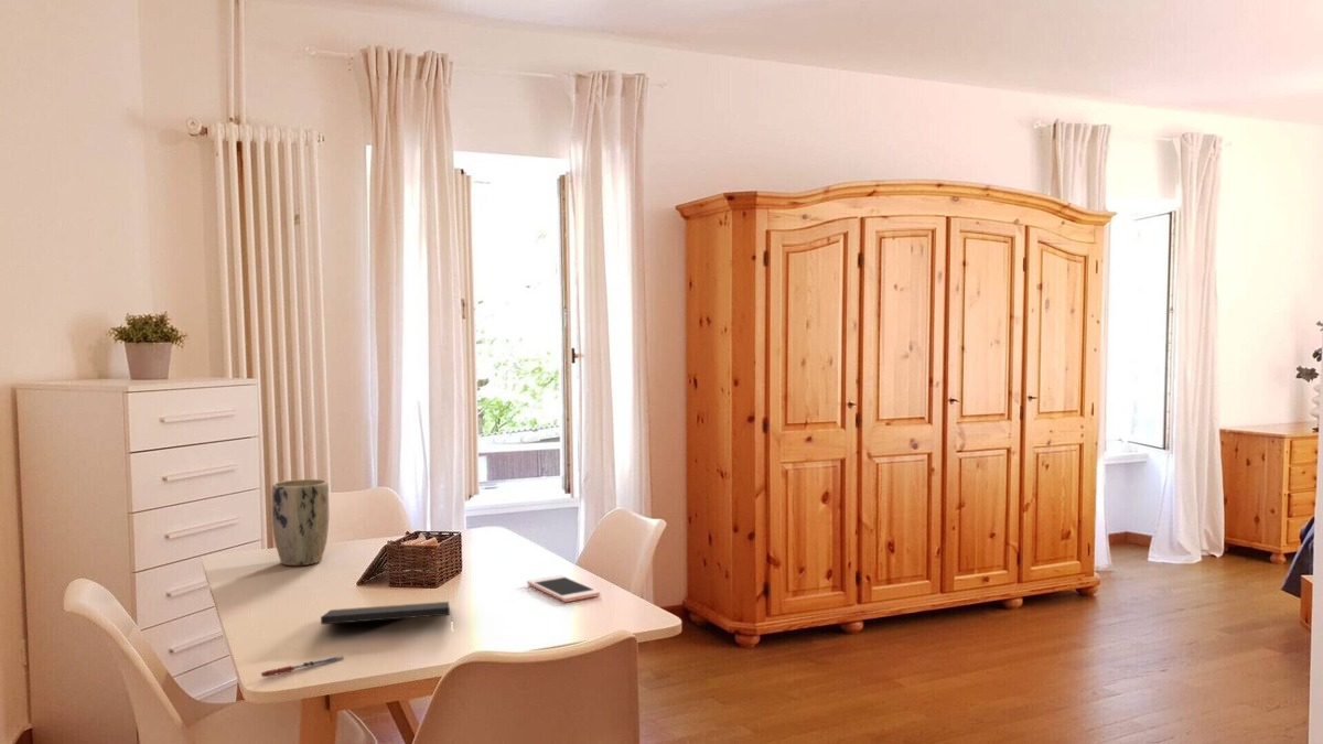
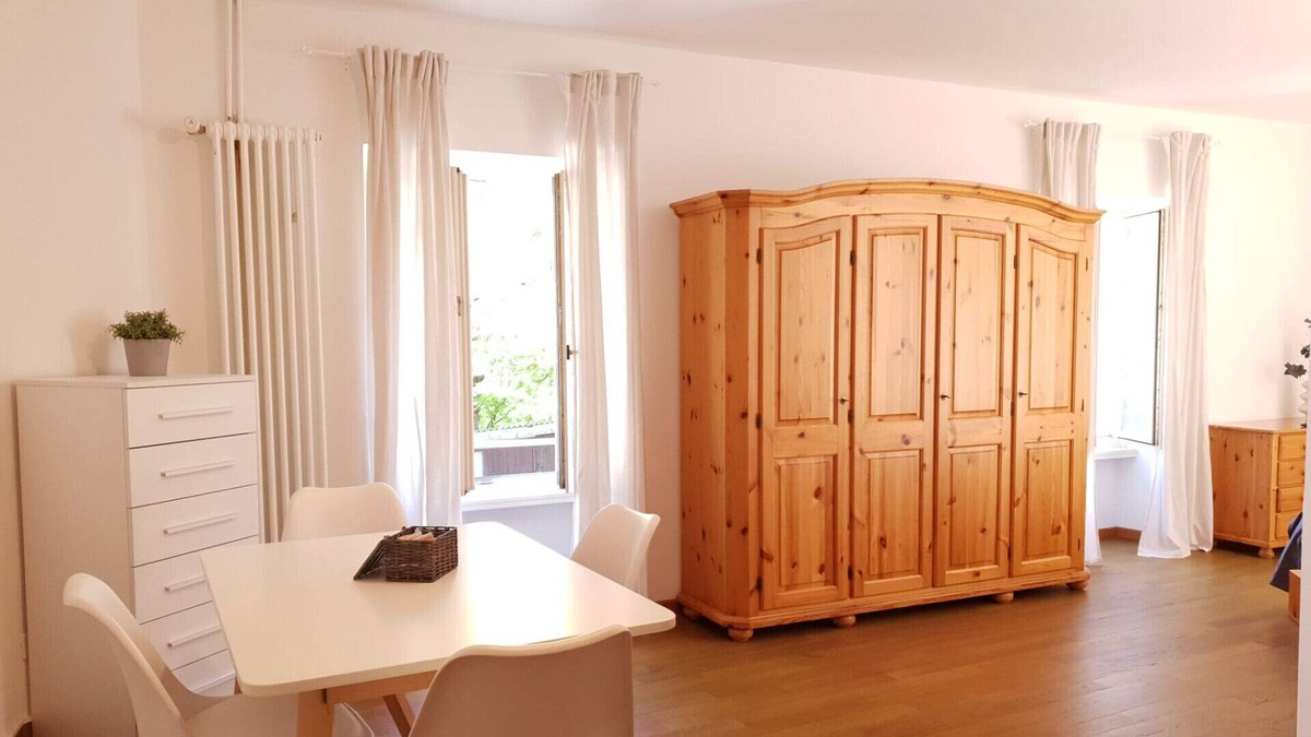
- plant pot (300, 521)
- pen (303, 665)
- cell phone (562, 587)
- notepad (388, 612)
